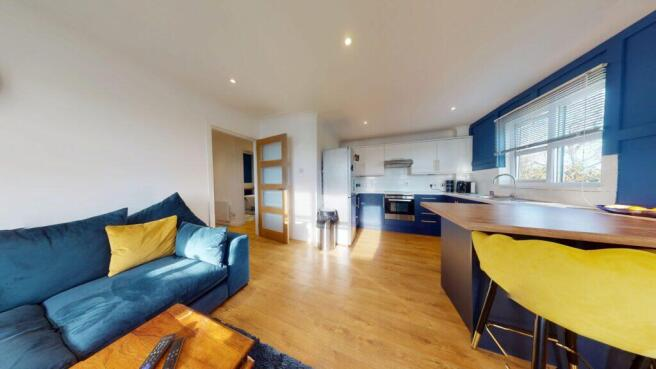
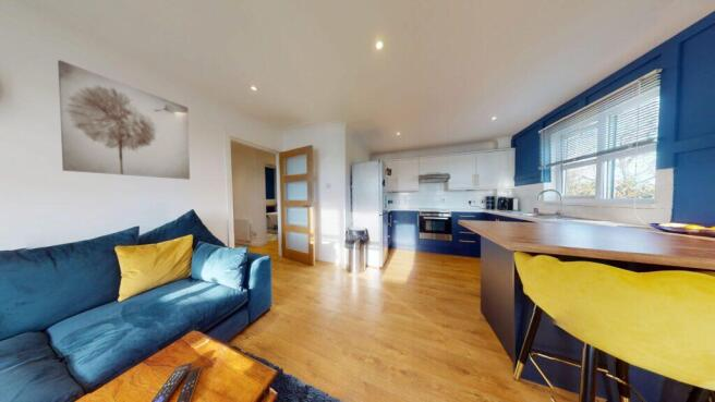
+ wall art (137, 132)
